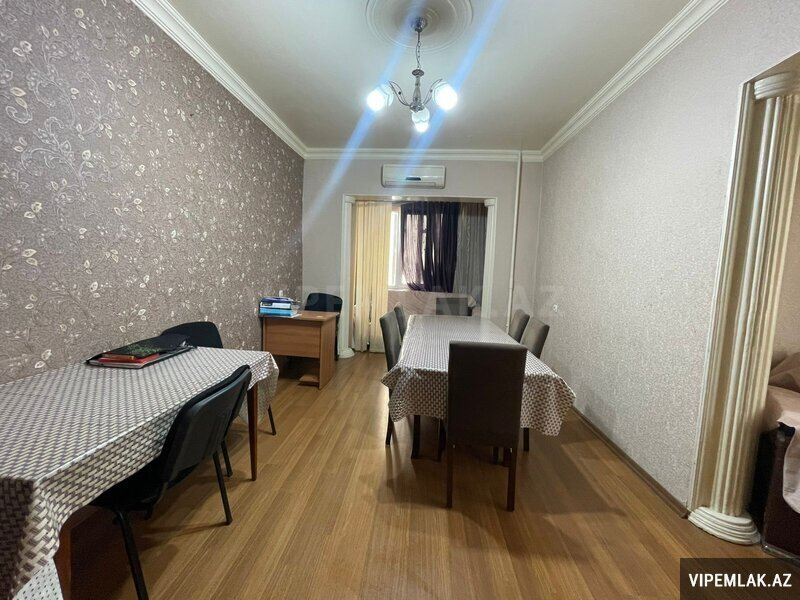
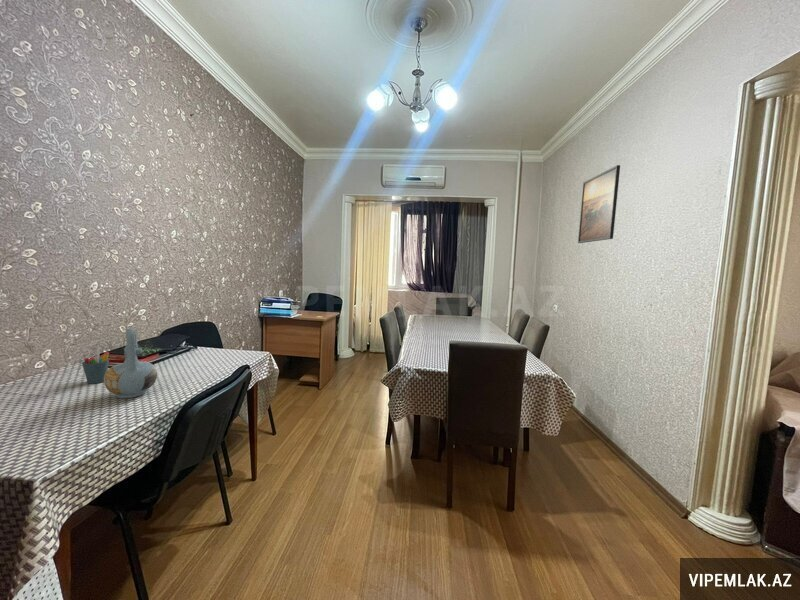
+ pen holder (96, 365)
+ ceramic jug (130, 360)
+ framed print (596, 208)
